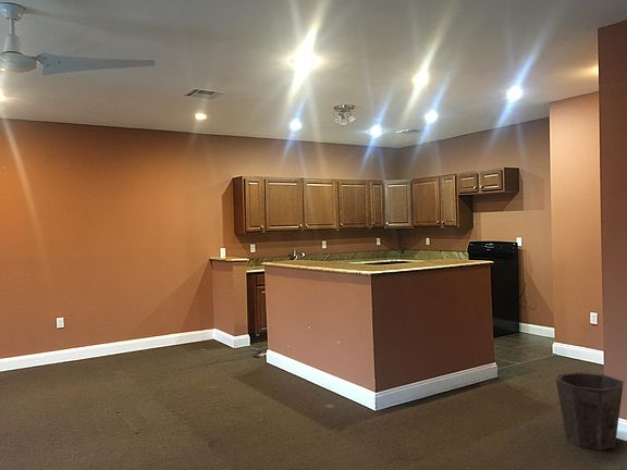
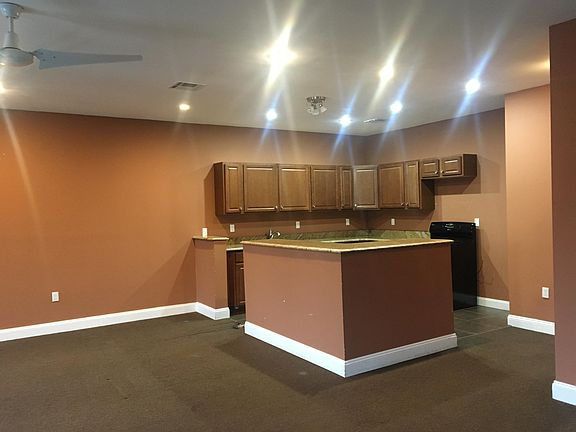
- waste bin (590, 410)
